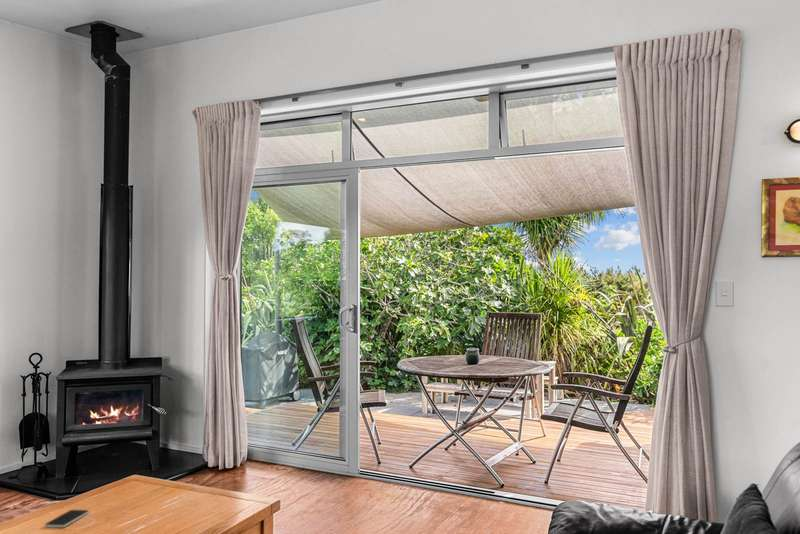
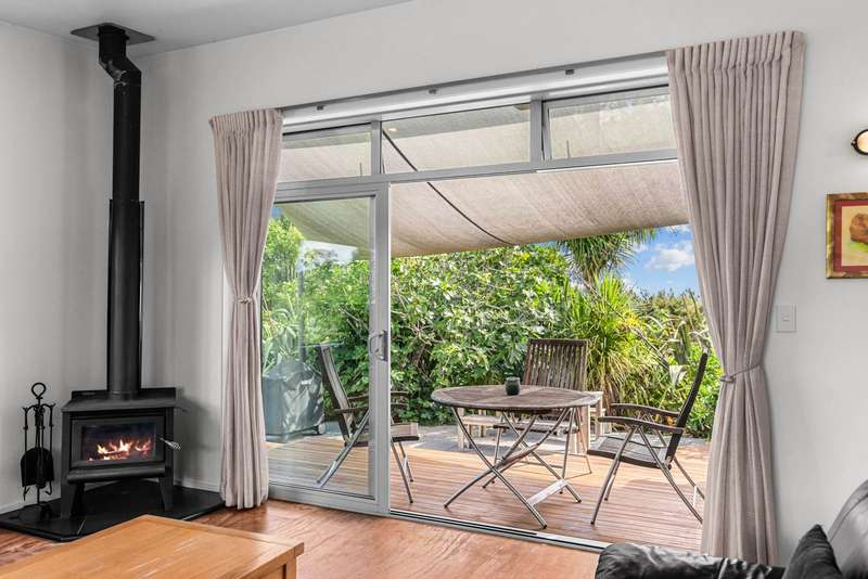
- smartphone (67, 518)
